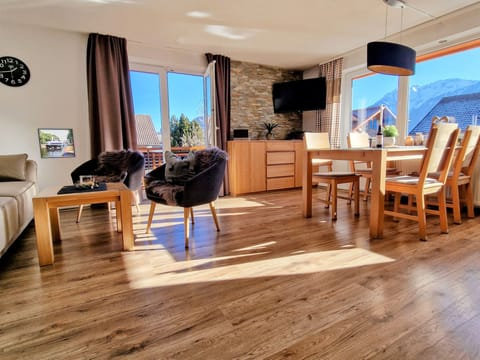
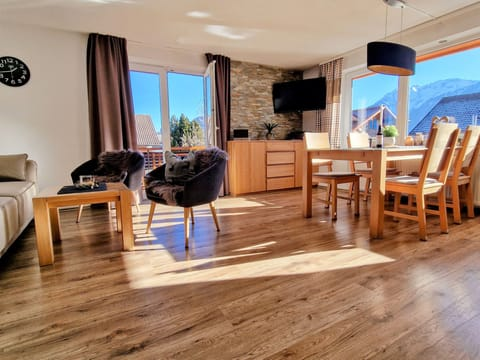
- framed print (57, 143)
